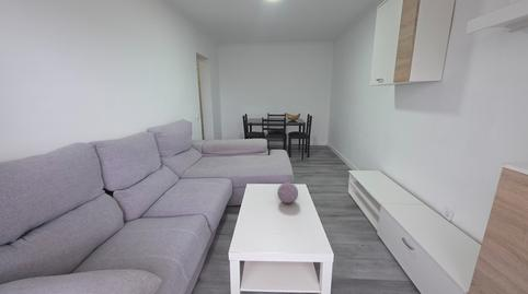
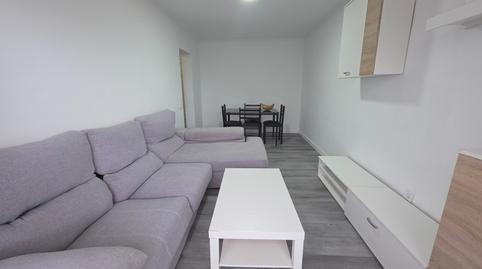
- decorative orb (287, 192)
